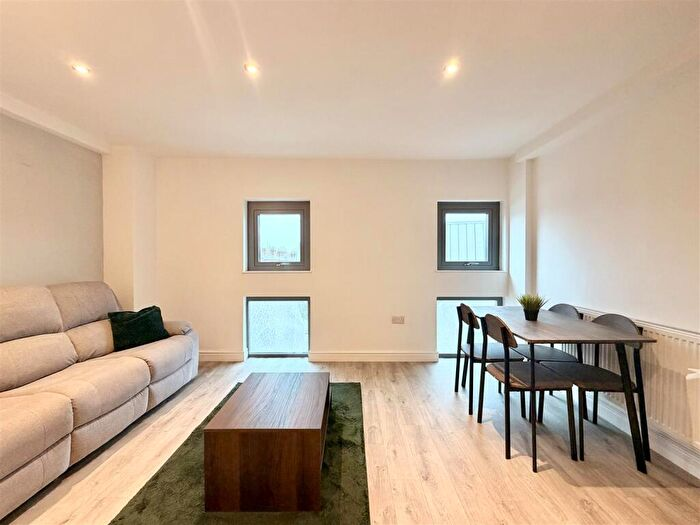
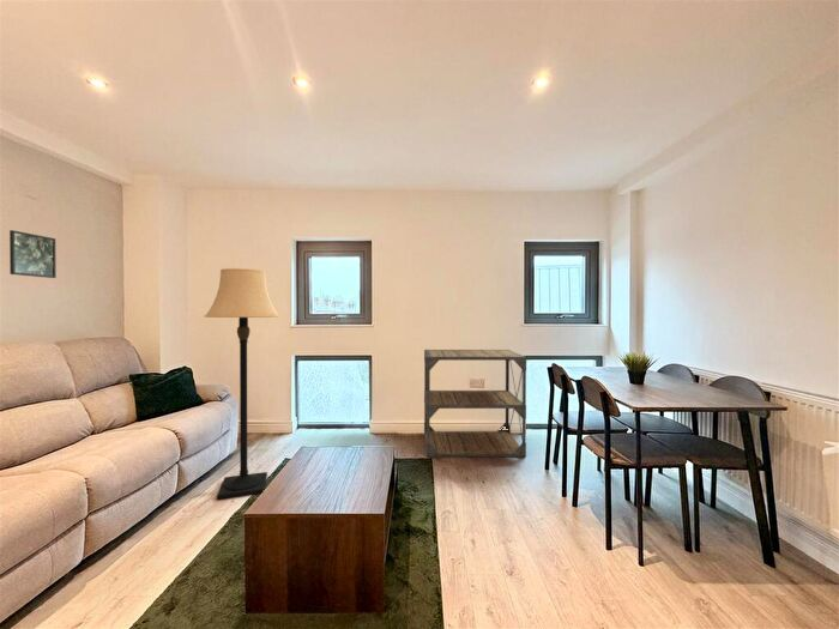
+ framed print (34, 255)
+ lamp (243, 379)
+ shelving unit (470, 398)
